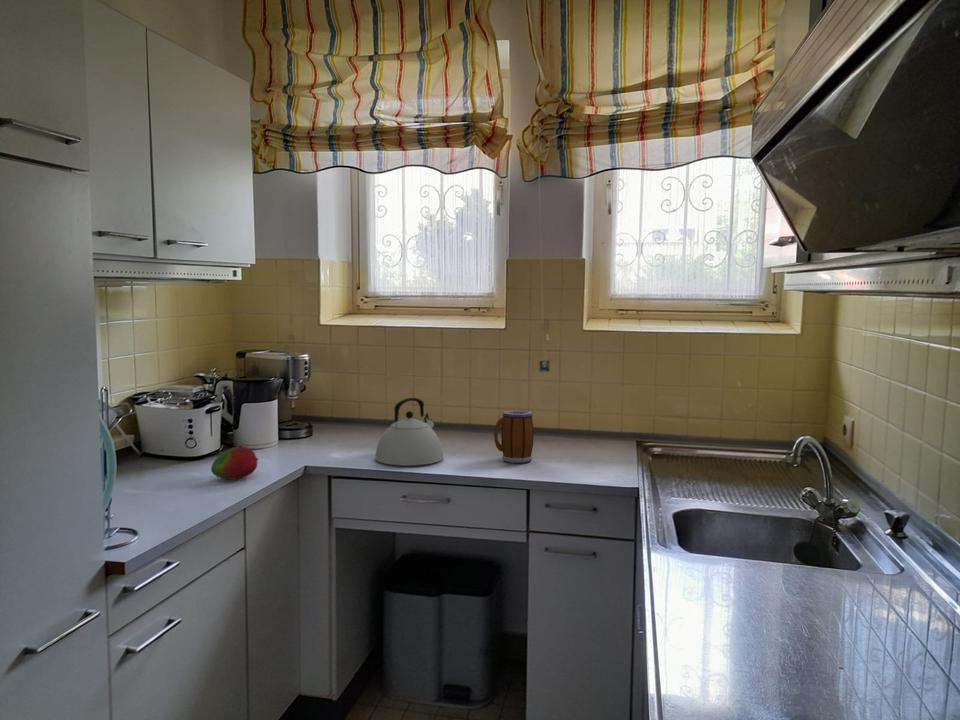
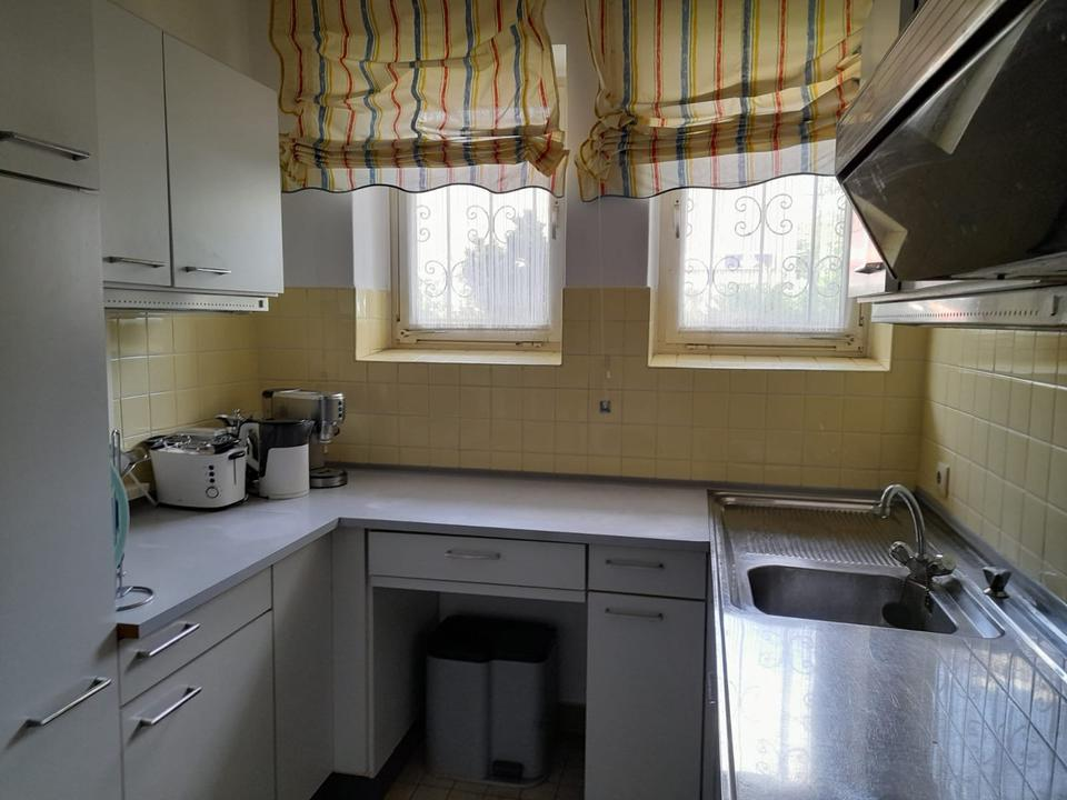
- fruit (235, 463)
- kettle (410, 427)
- mug (514, 436)
